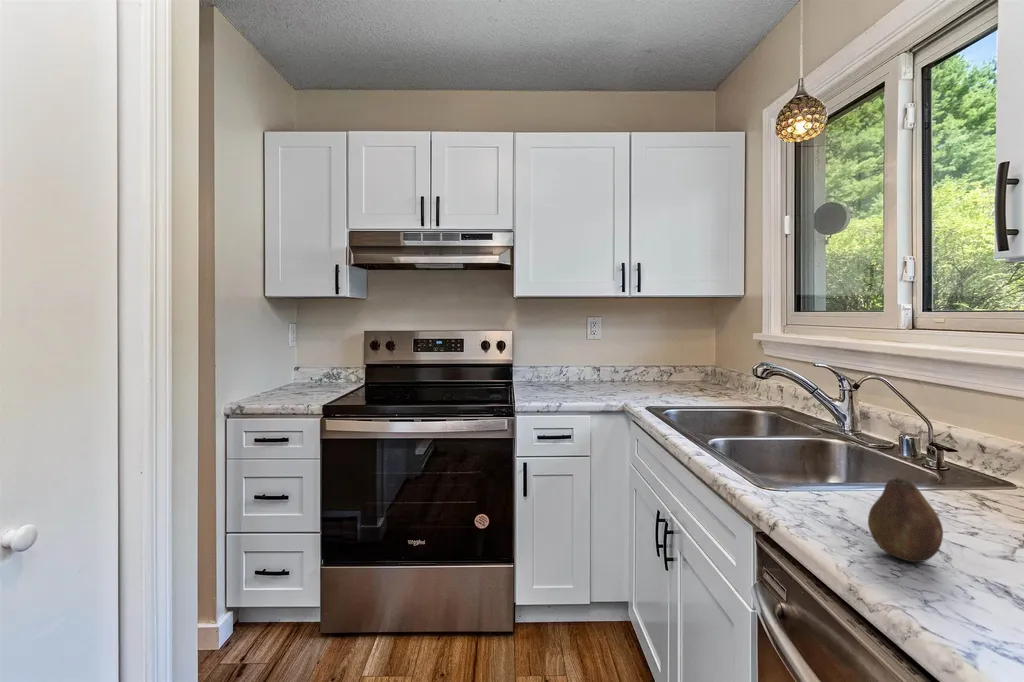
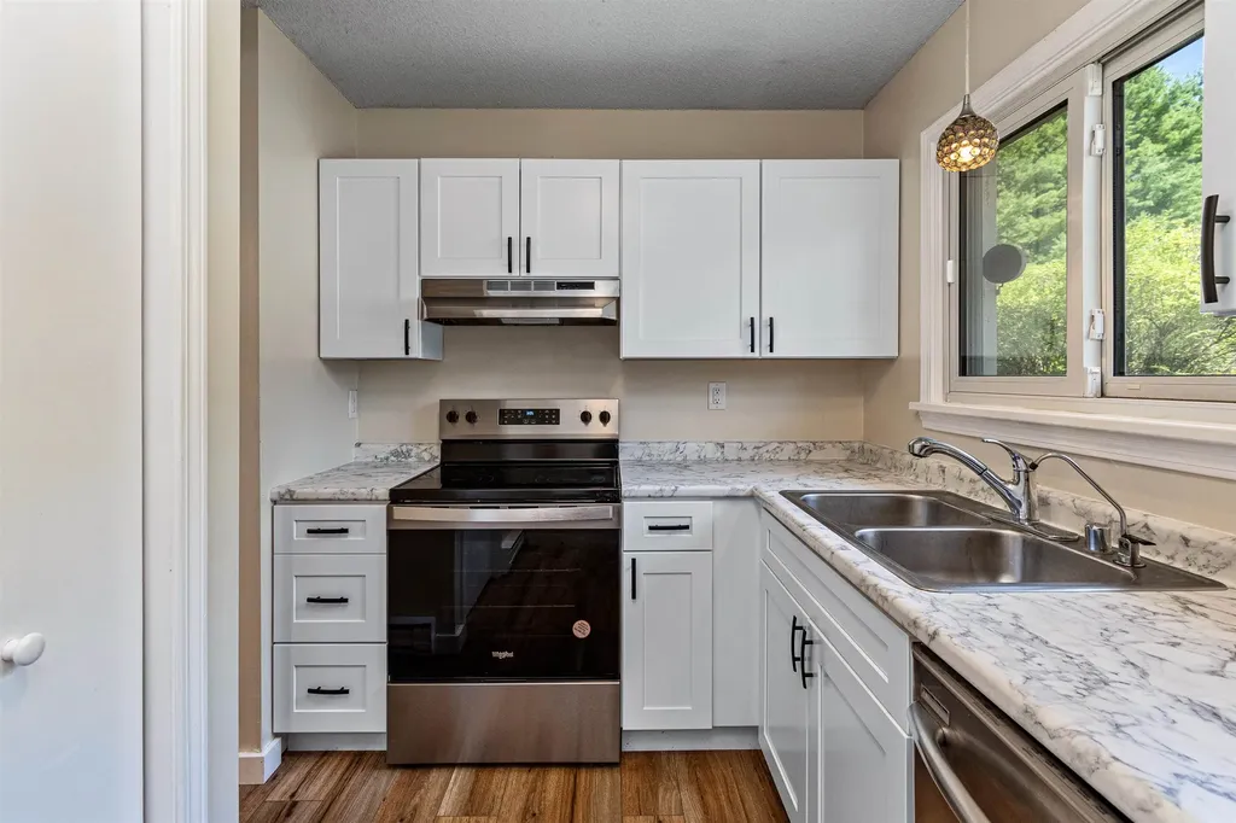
- fruit (904, 516)
